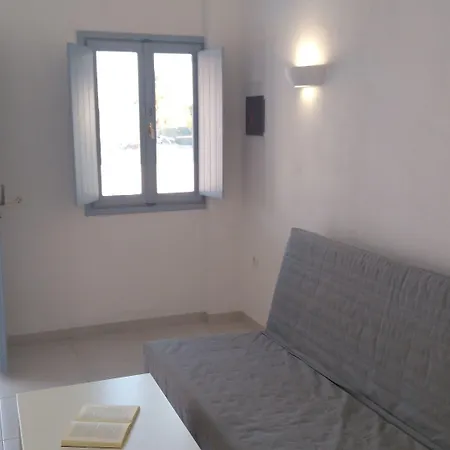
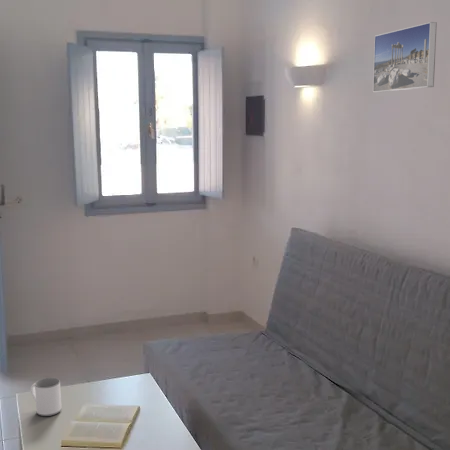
+ mug (44, 396)
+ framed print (402, 59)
